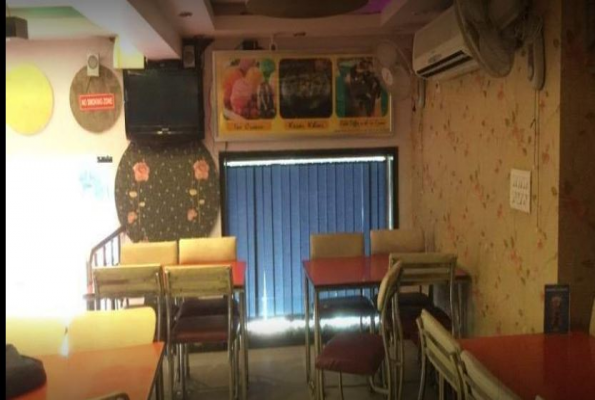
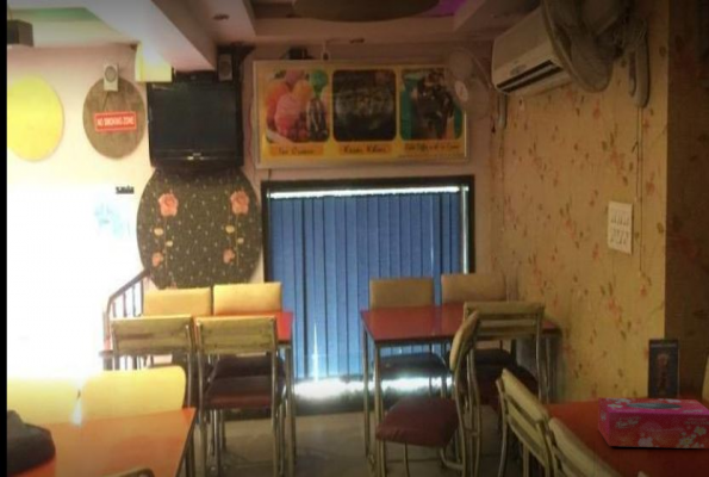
+ tissue box (653, 422)
